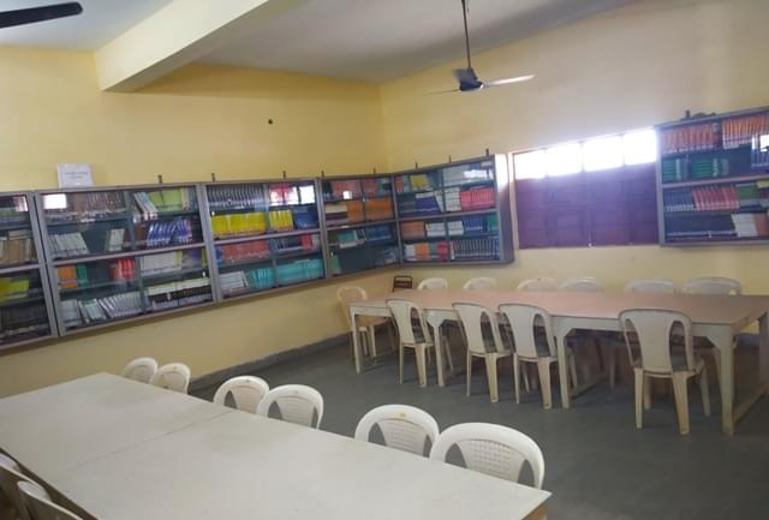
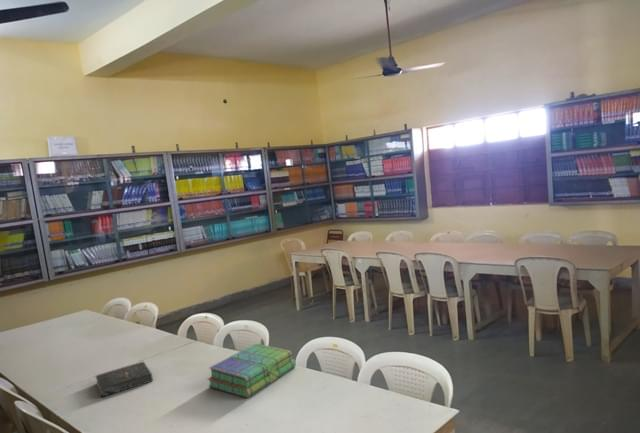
+ stack of books (252, 367)
+ book (123, 378)
